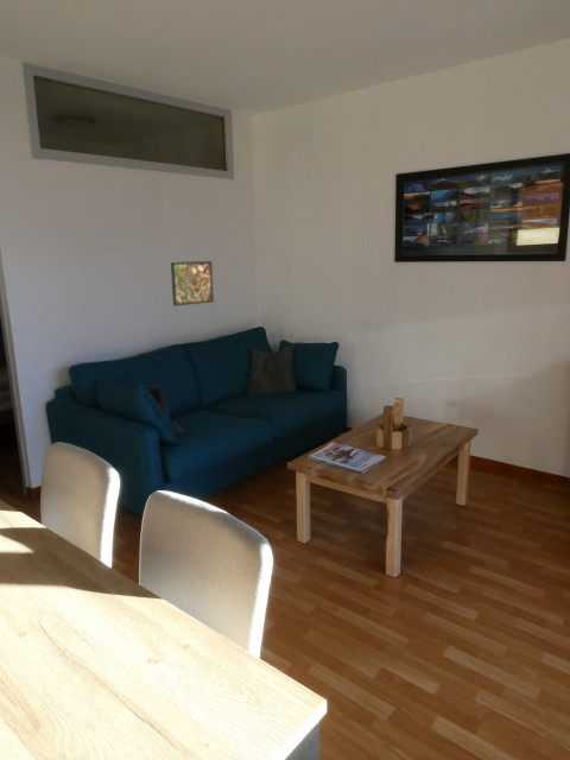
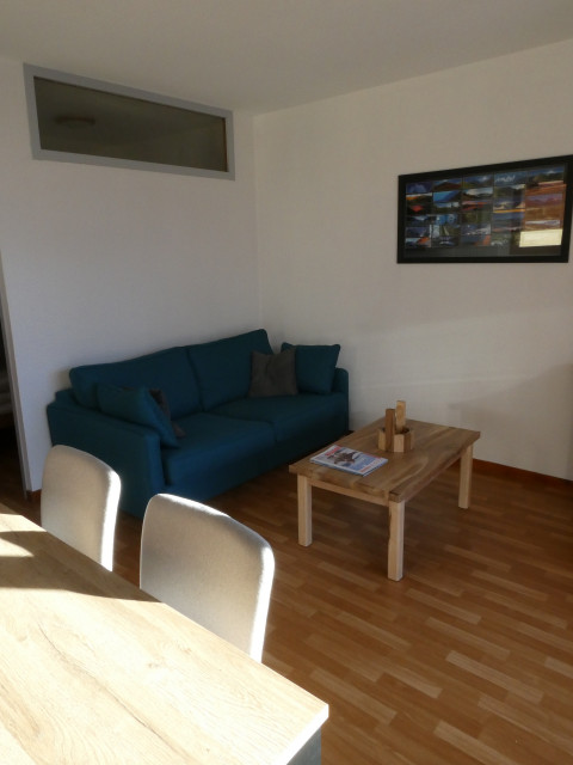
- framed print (192, 283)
